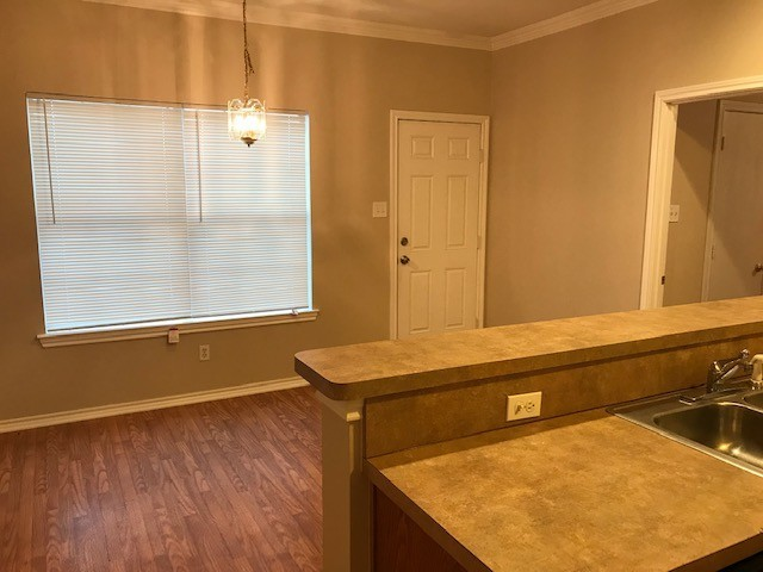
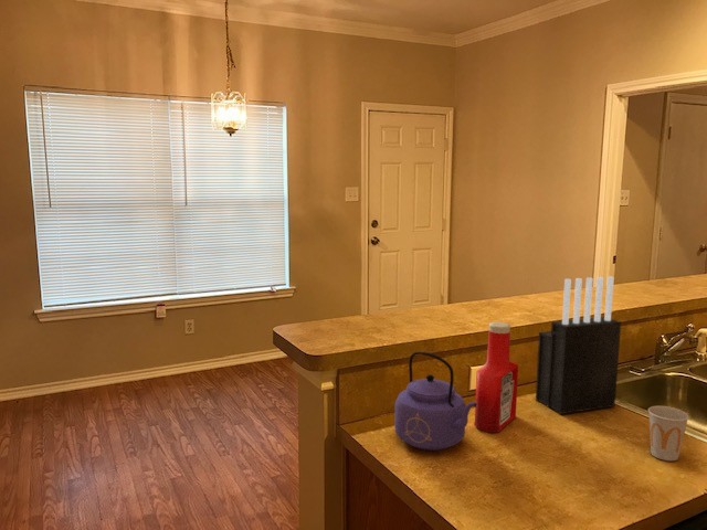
+ kettle (437, 400)
+ cup (666, 433)
+ soap bottle (497, 373)
+ knife block (576, 339)
